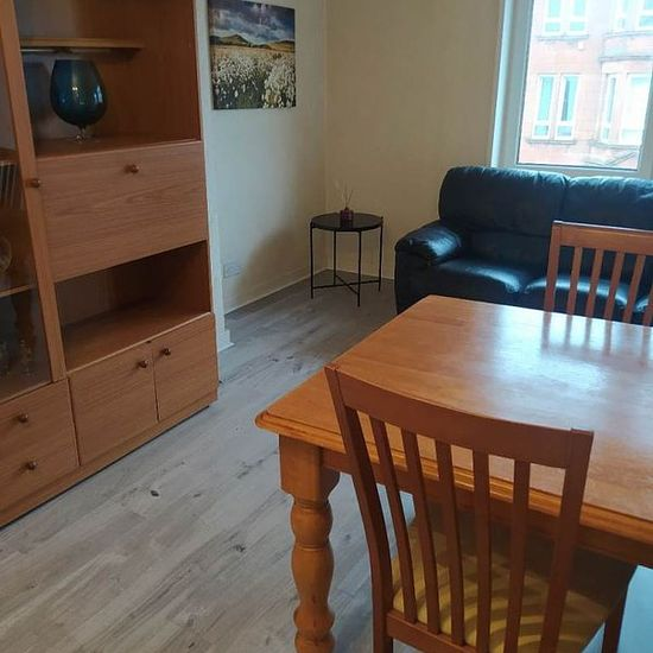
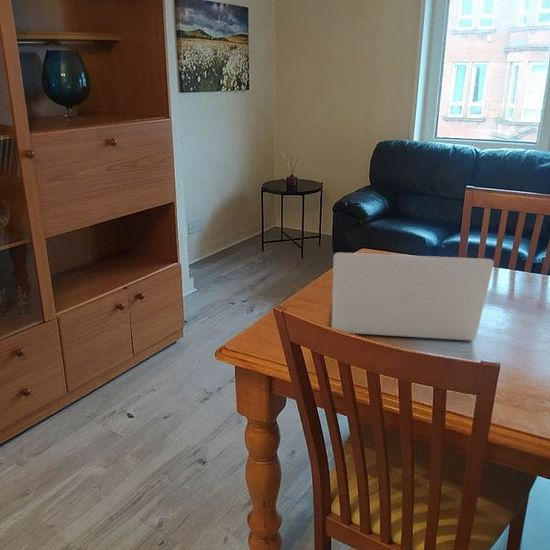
+ laptop (403, 281)
